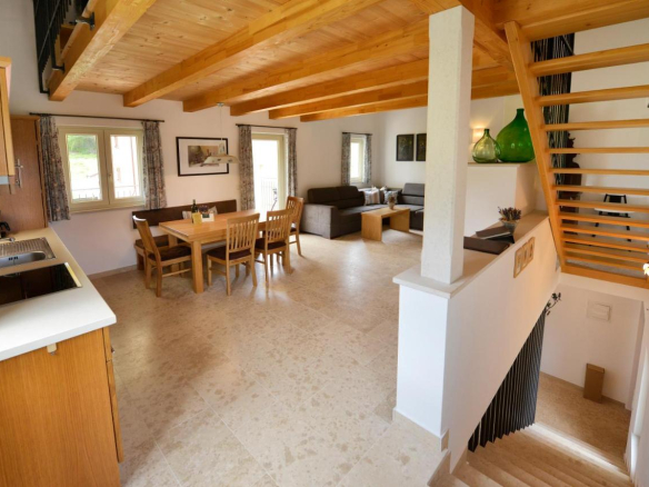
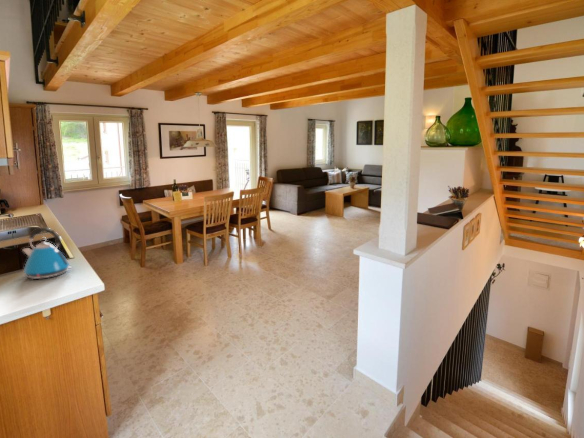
+ kettle (46, 250)
